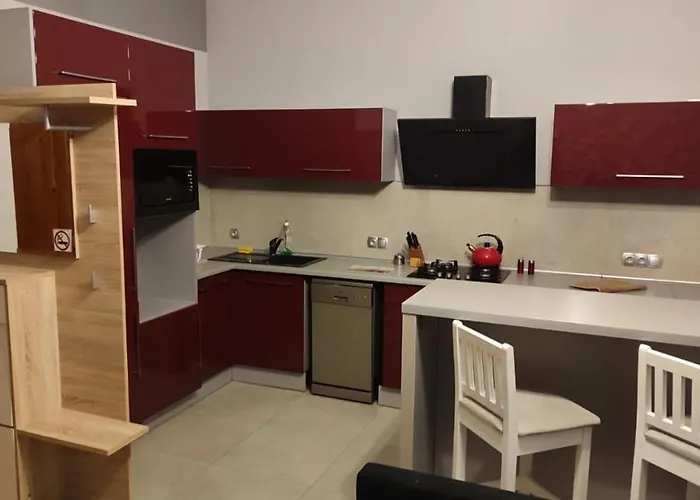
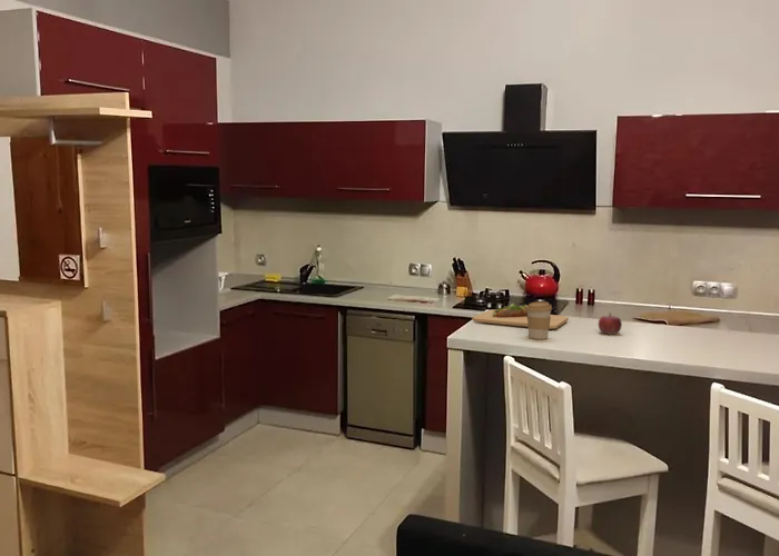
+ cutting board (520, 312)
+ coffee cup (539, 319)
+ fruit (609, 322)
